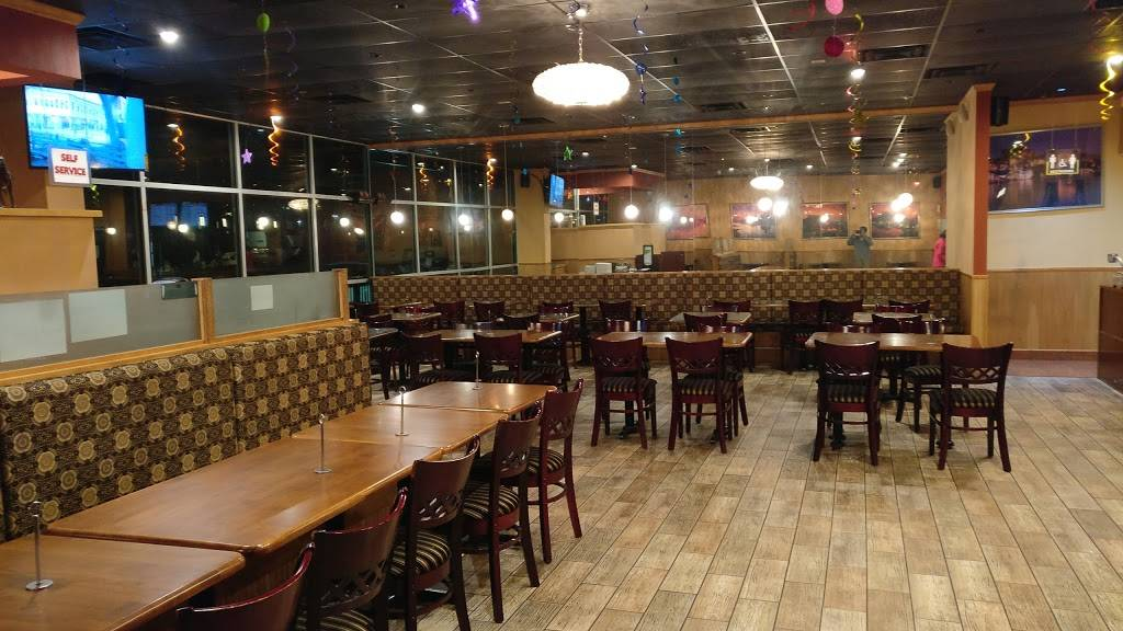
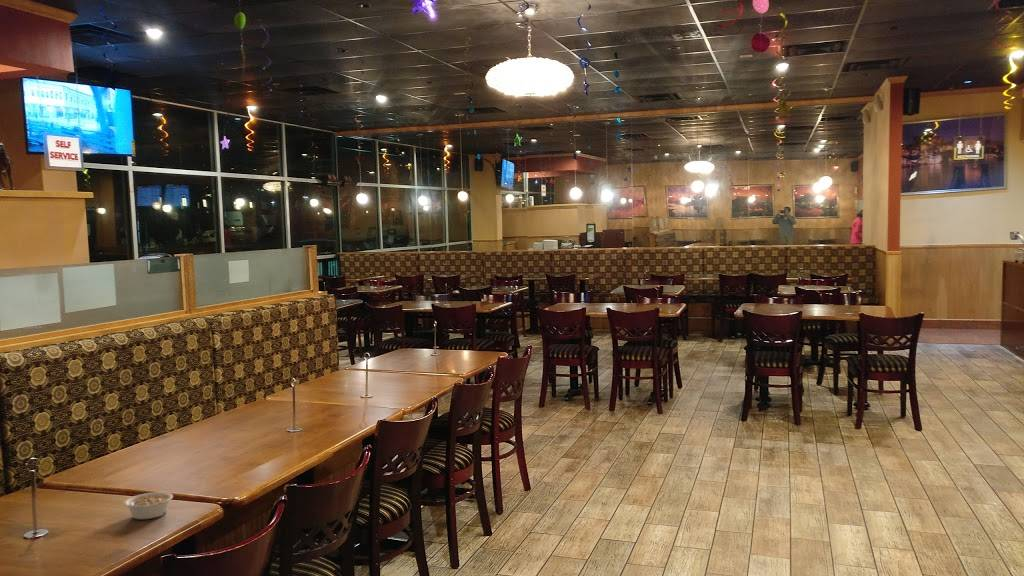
+ legume (150, 505)
